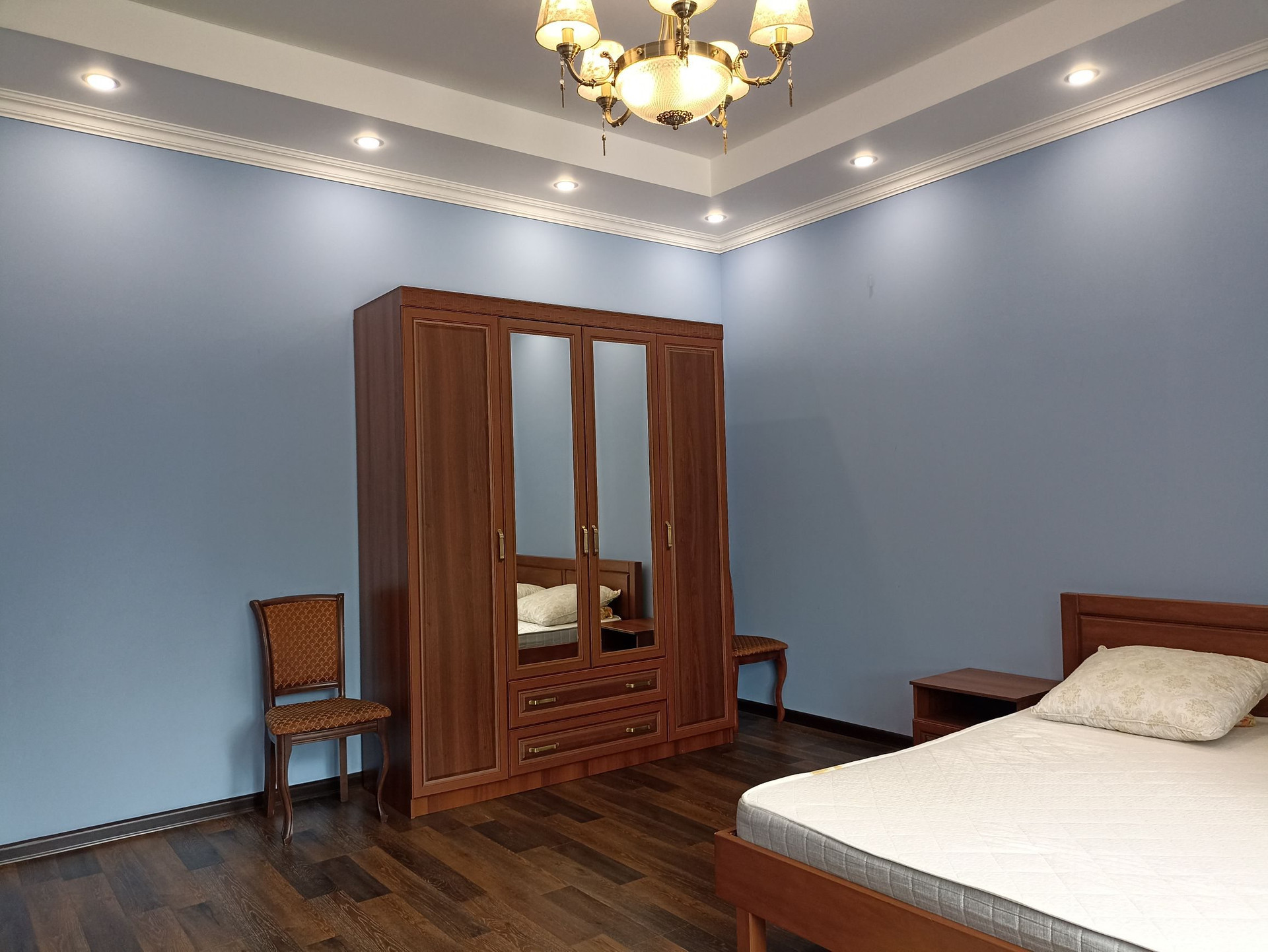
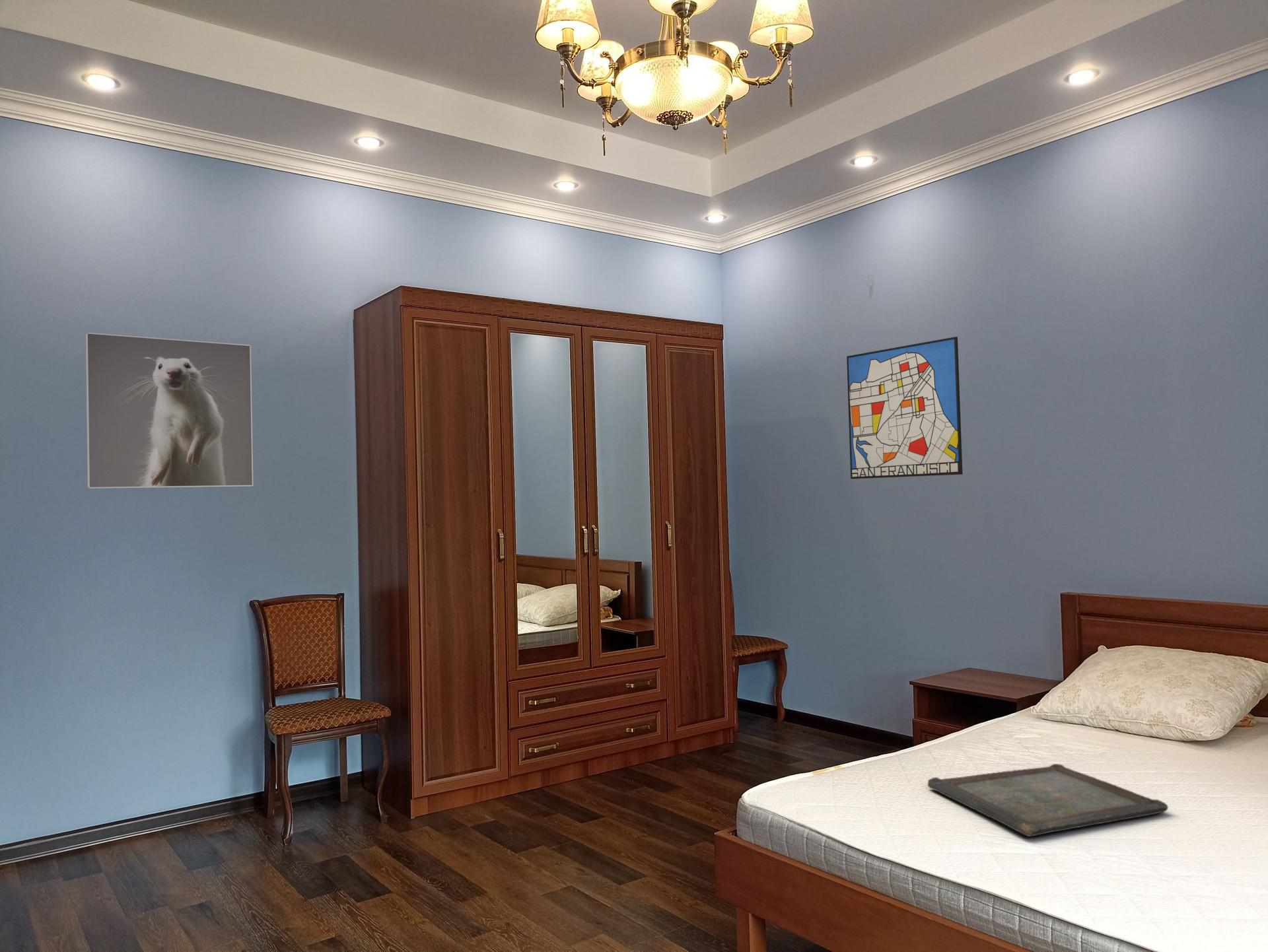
+ serving tray (1043, 796)
+ wall art (901, 411)
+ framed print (173, 413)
